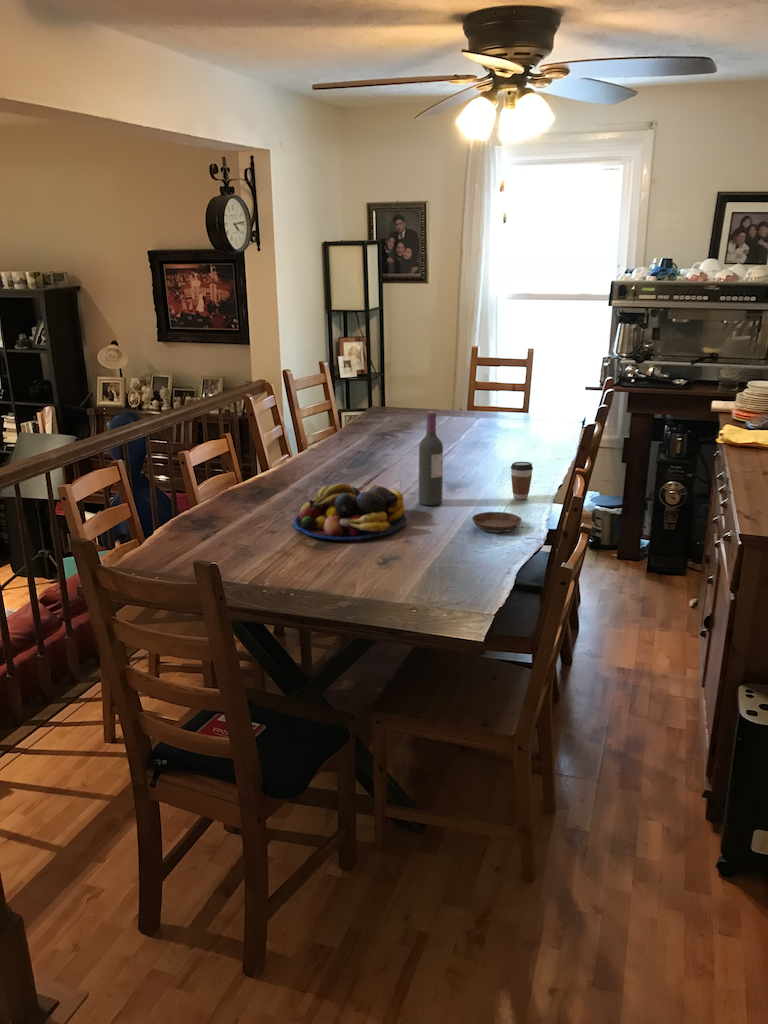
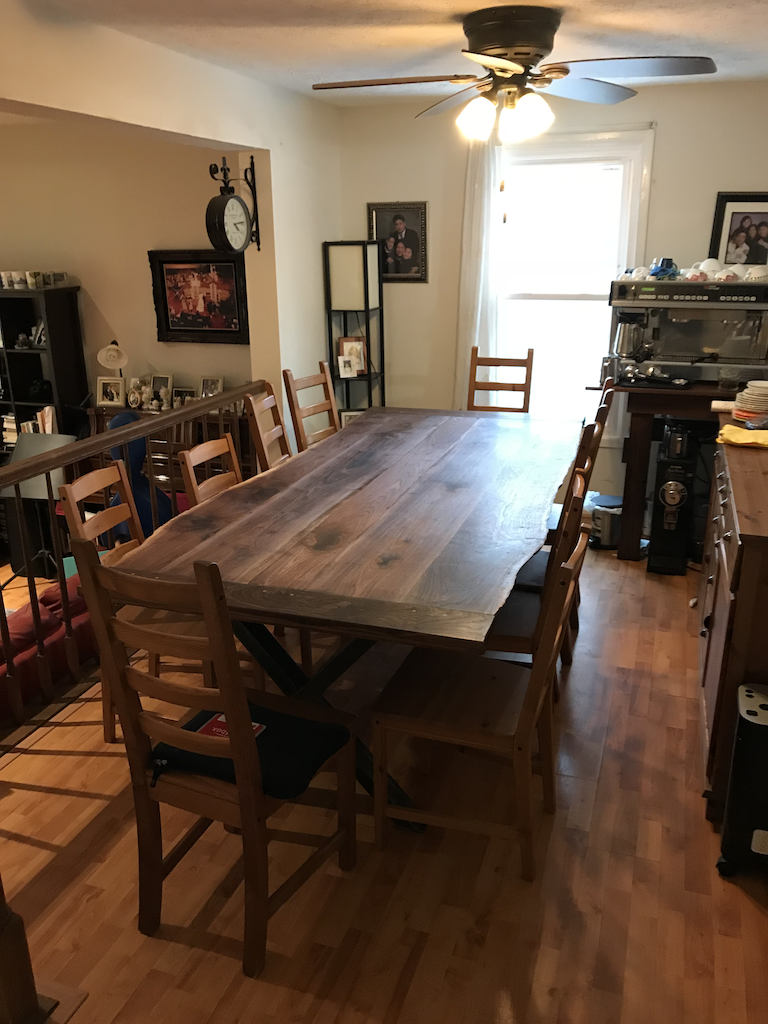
- fruit bowl (349, 502)
- coffee cup (521, 480)
- saucer (496, 523)
- wine bottle (430, 458)
